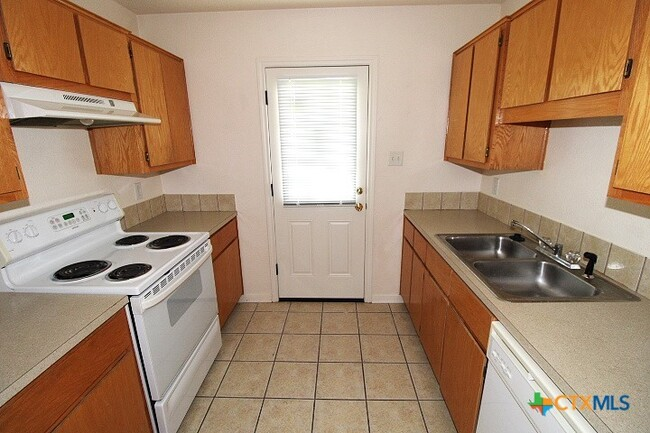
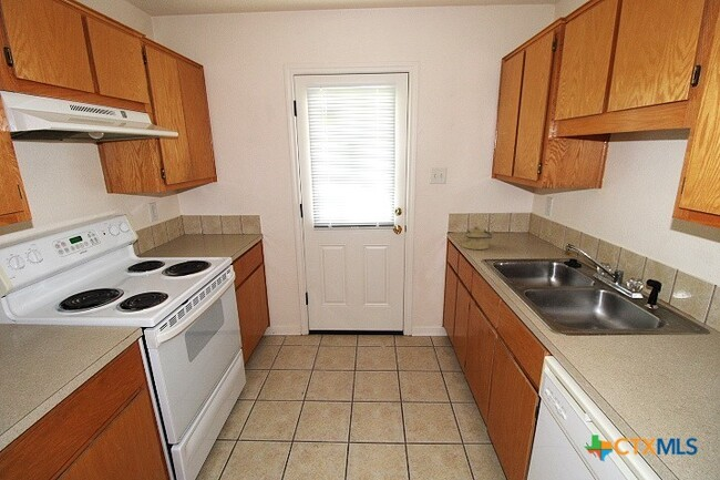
+ kettle (479, 236)
